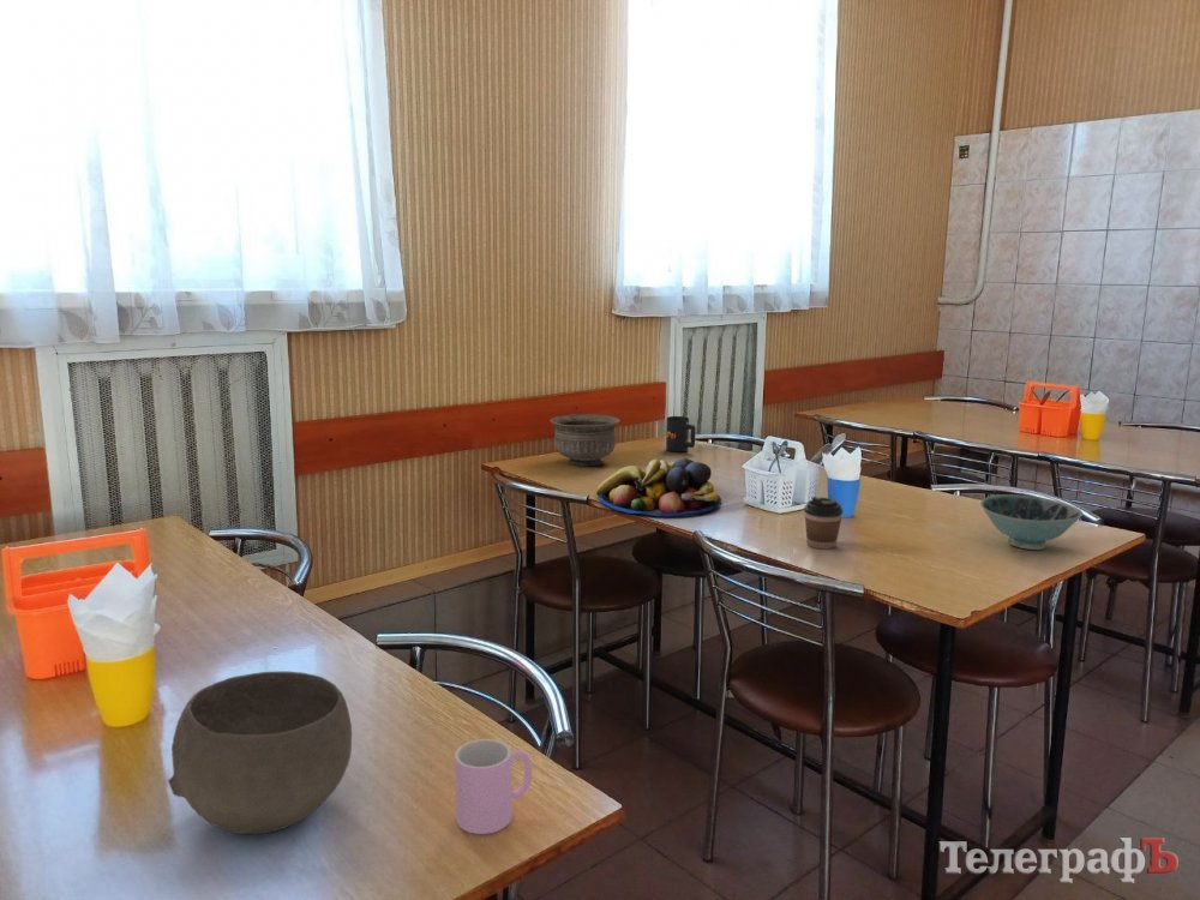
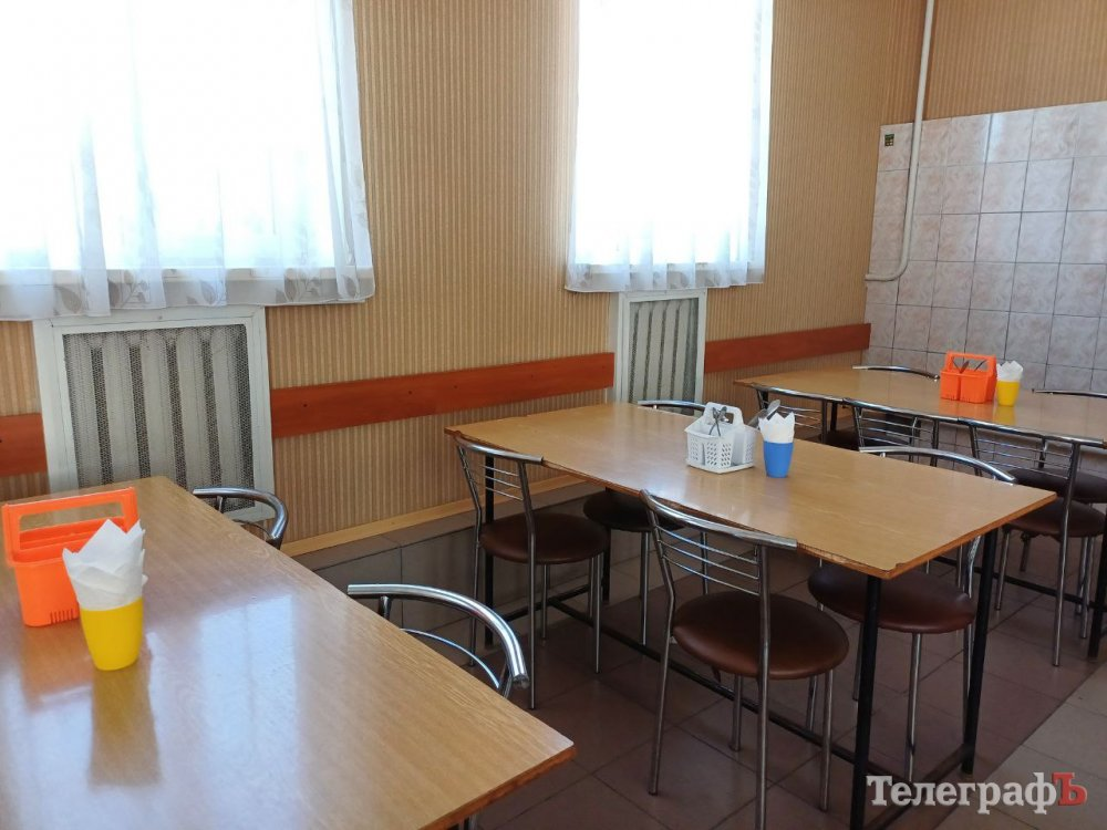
- mug (680, 434)
- fruit bowl (659, 479)
- coffee cup (822, 521)
- bowl (265, 751)
- bowl (584, 440)
- bowl (1028, 526)
- cup (496, 781)
